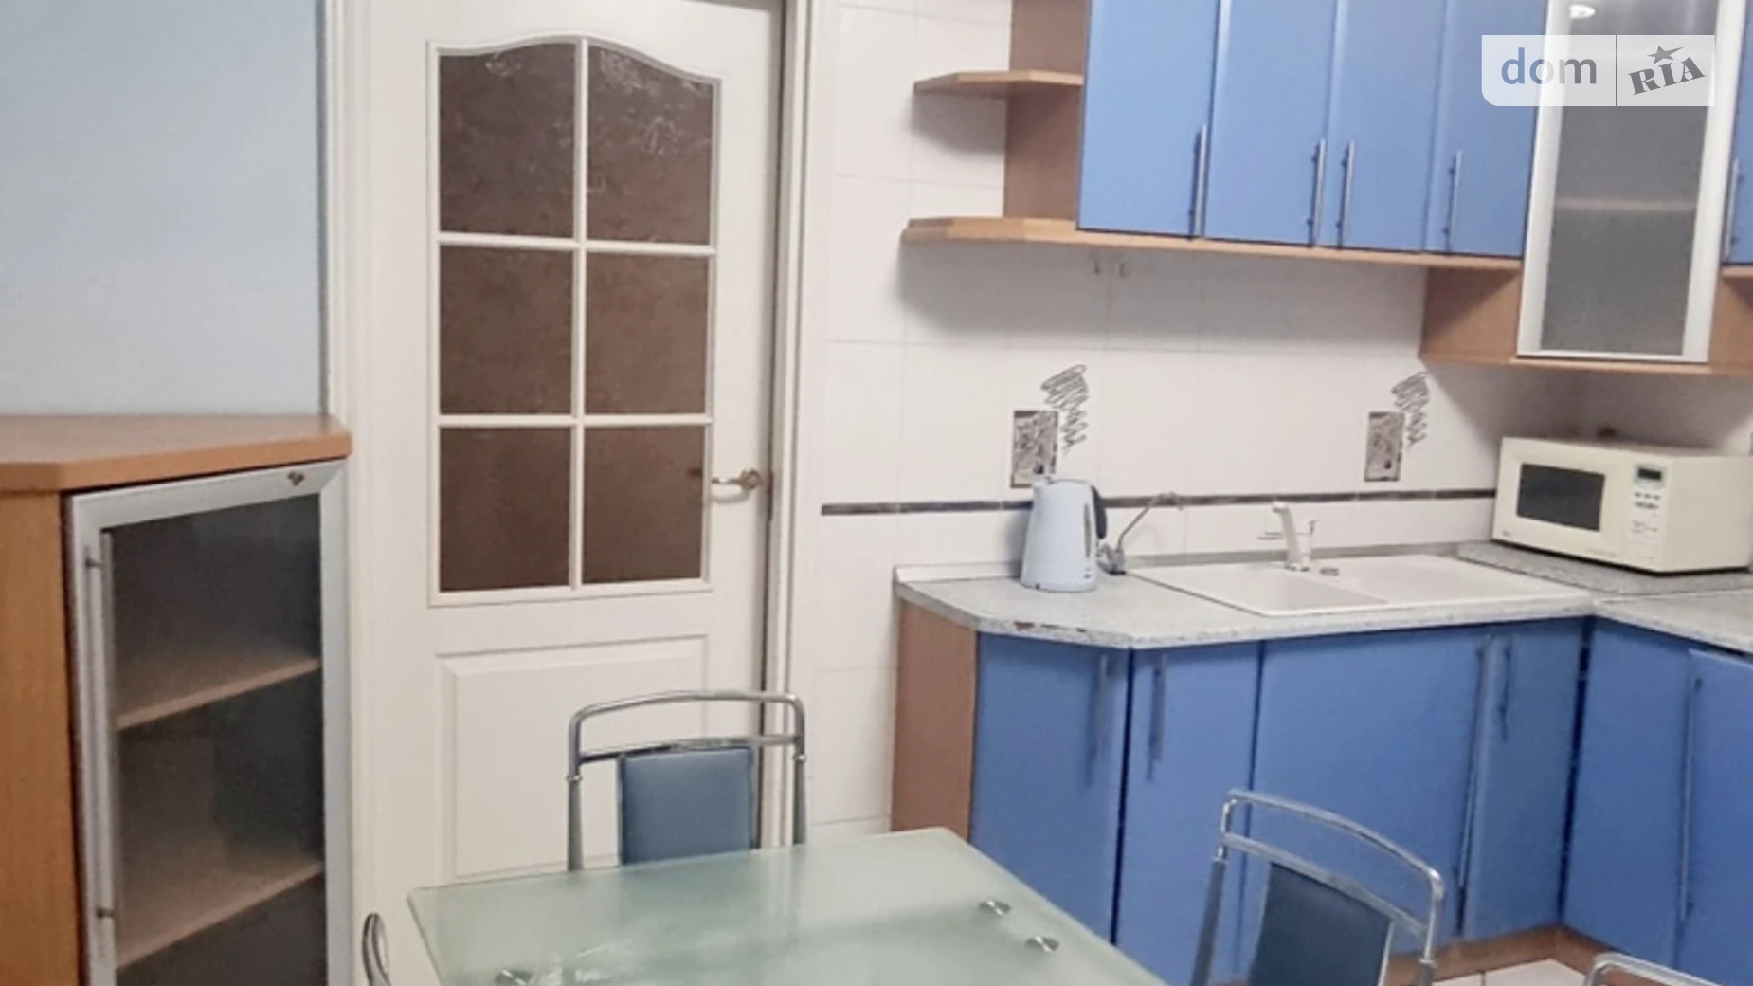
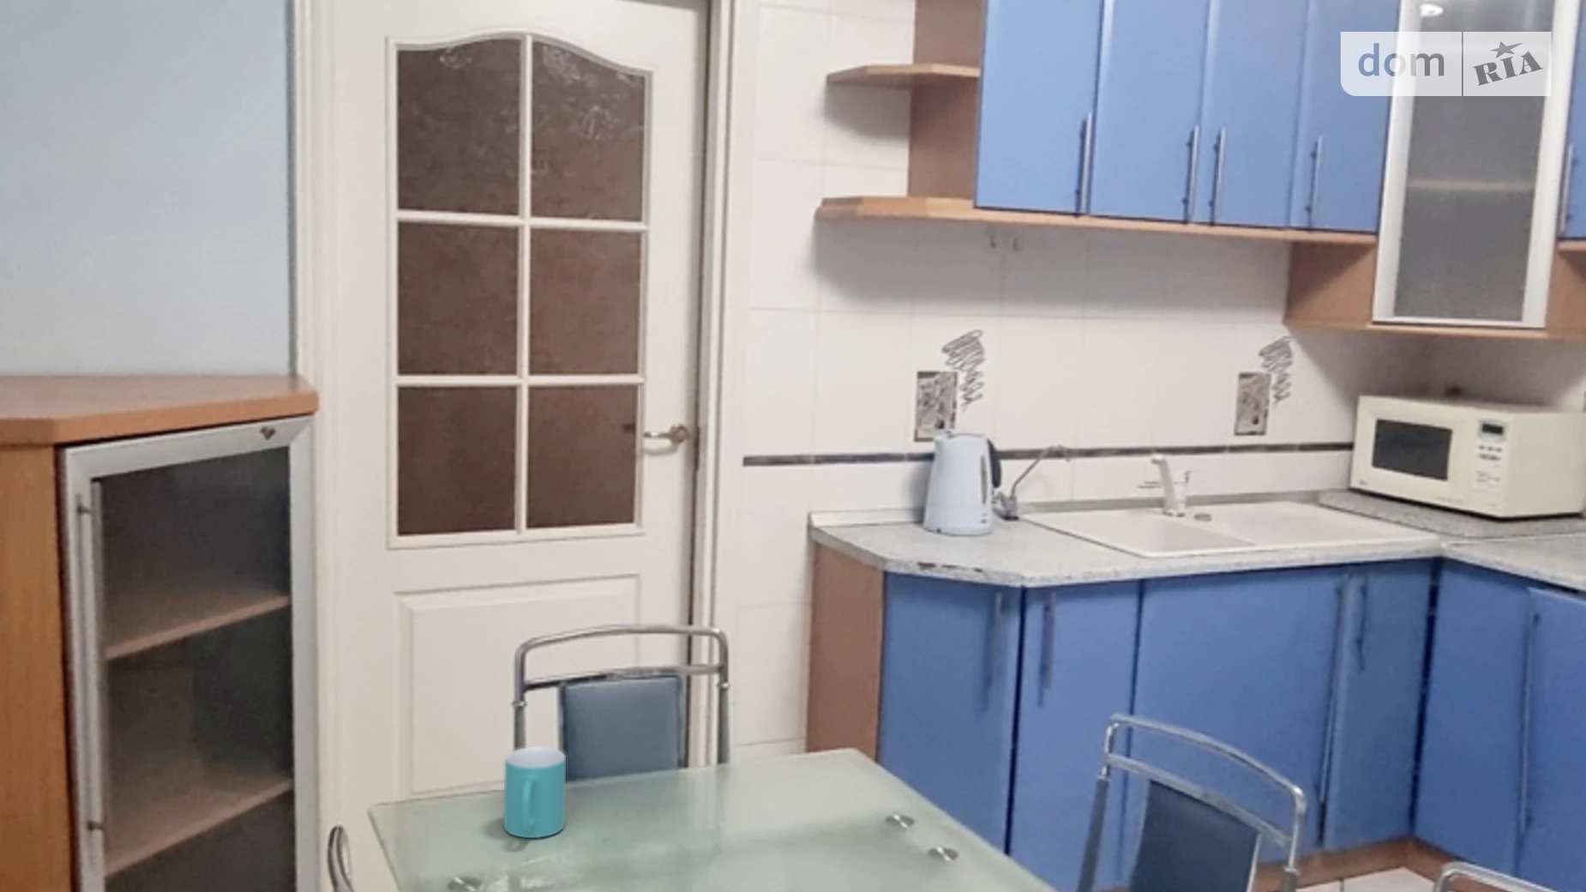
+ mug (533, 796)
